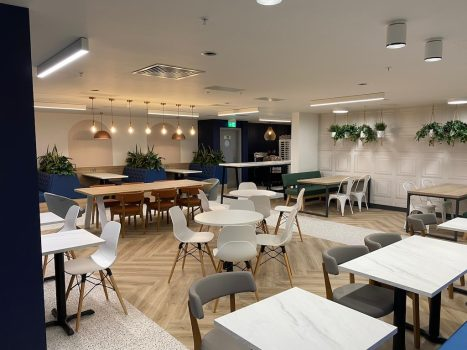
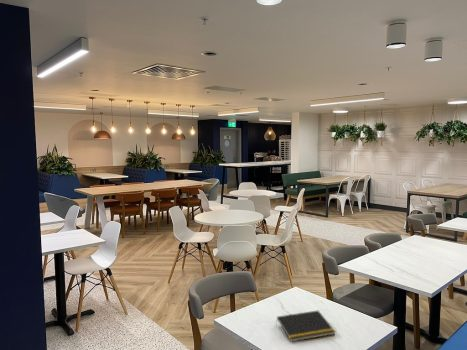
+ notepad (305, 325)
